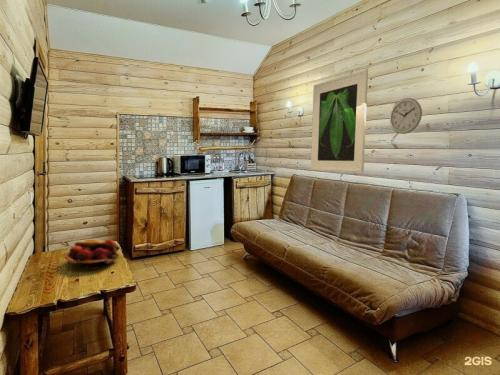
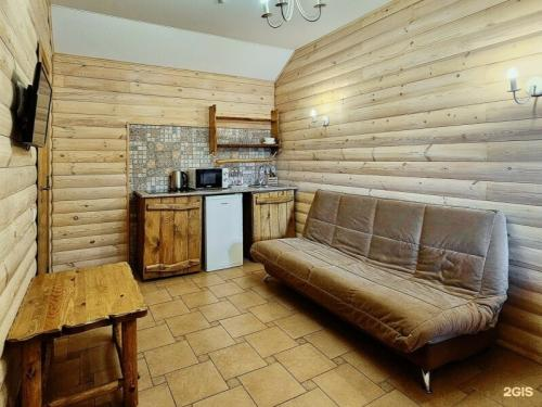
- fruit basket (93, 251)
- wall clock (404, 116)
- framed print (336, 125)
